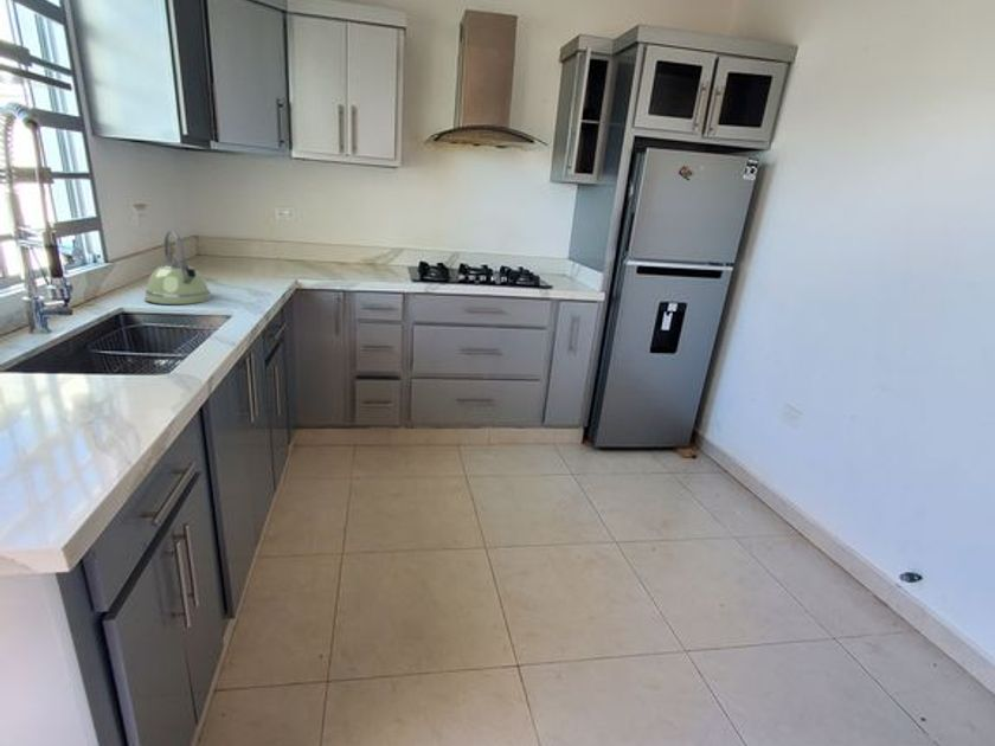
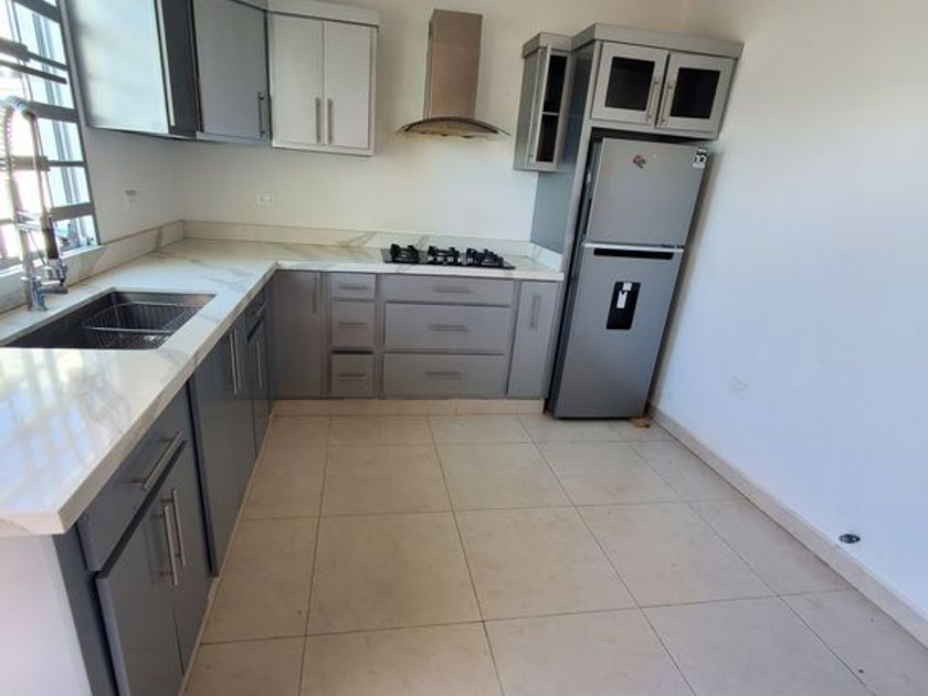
- kettle (176, 265)
